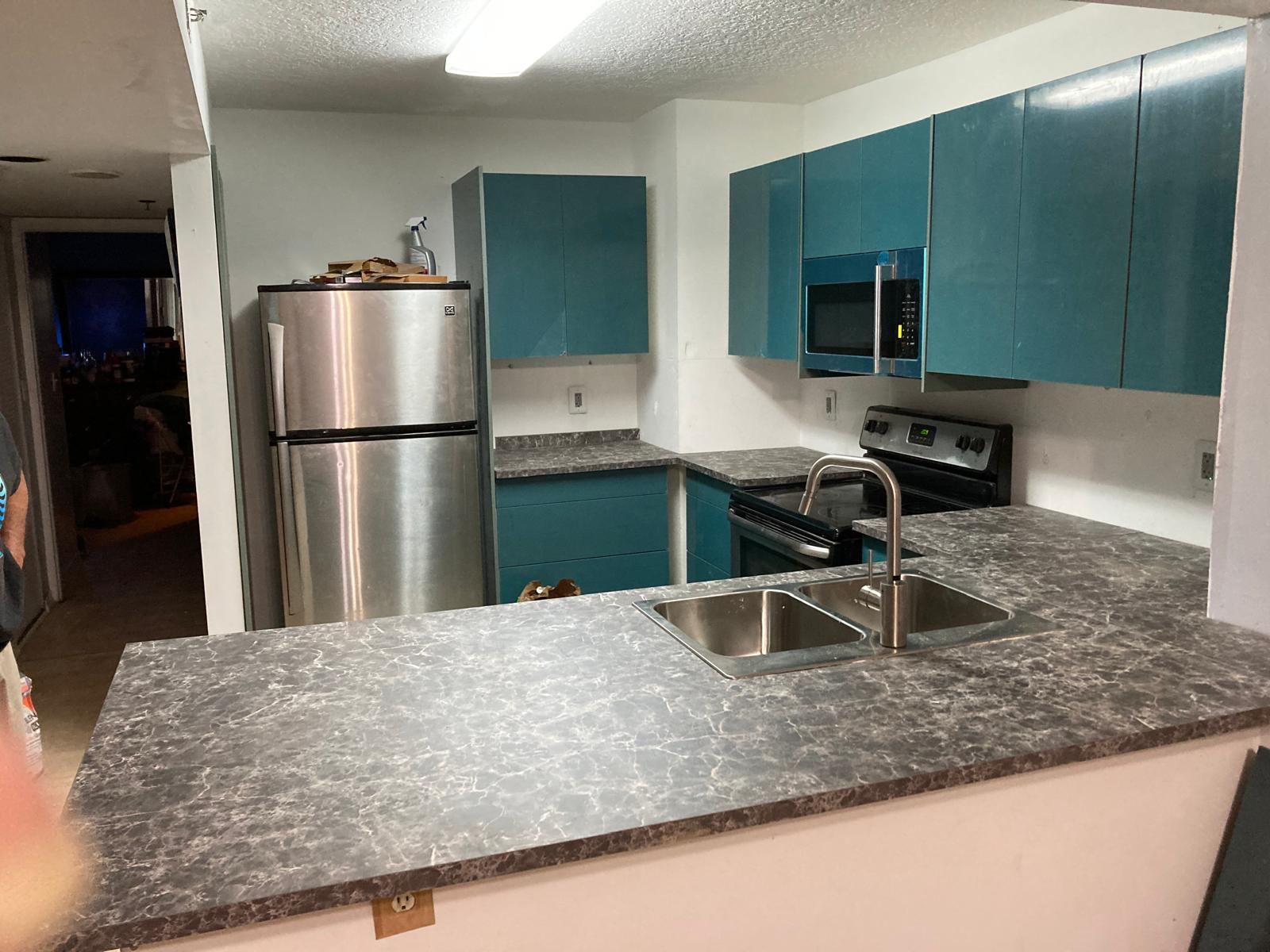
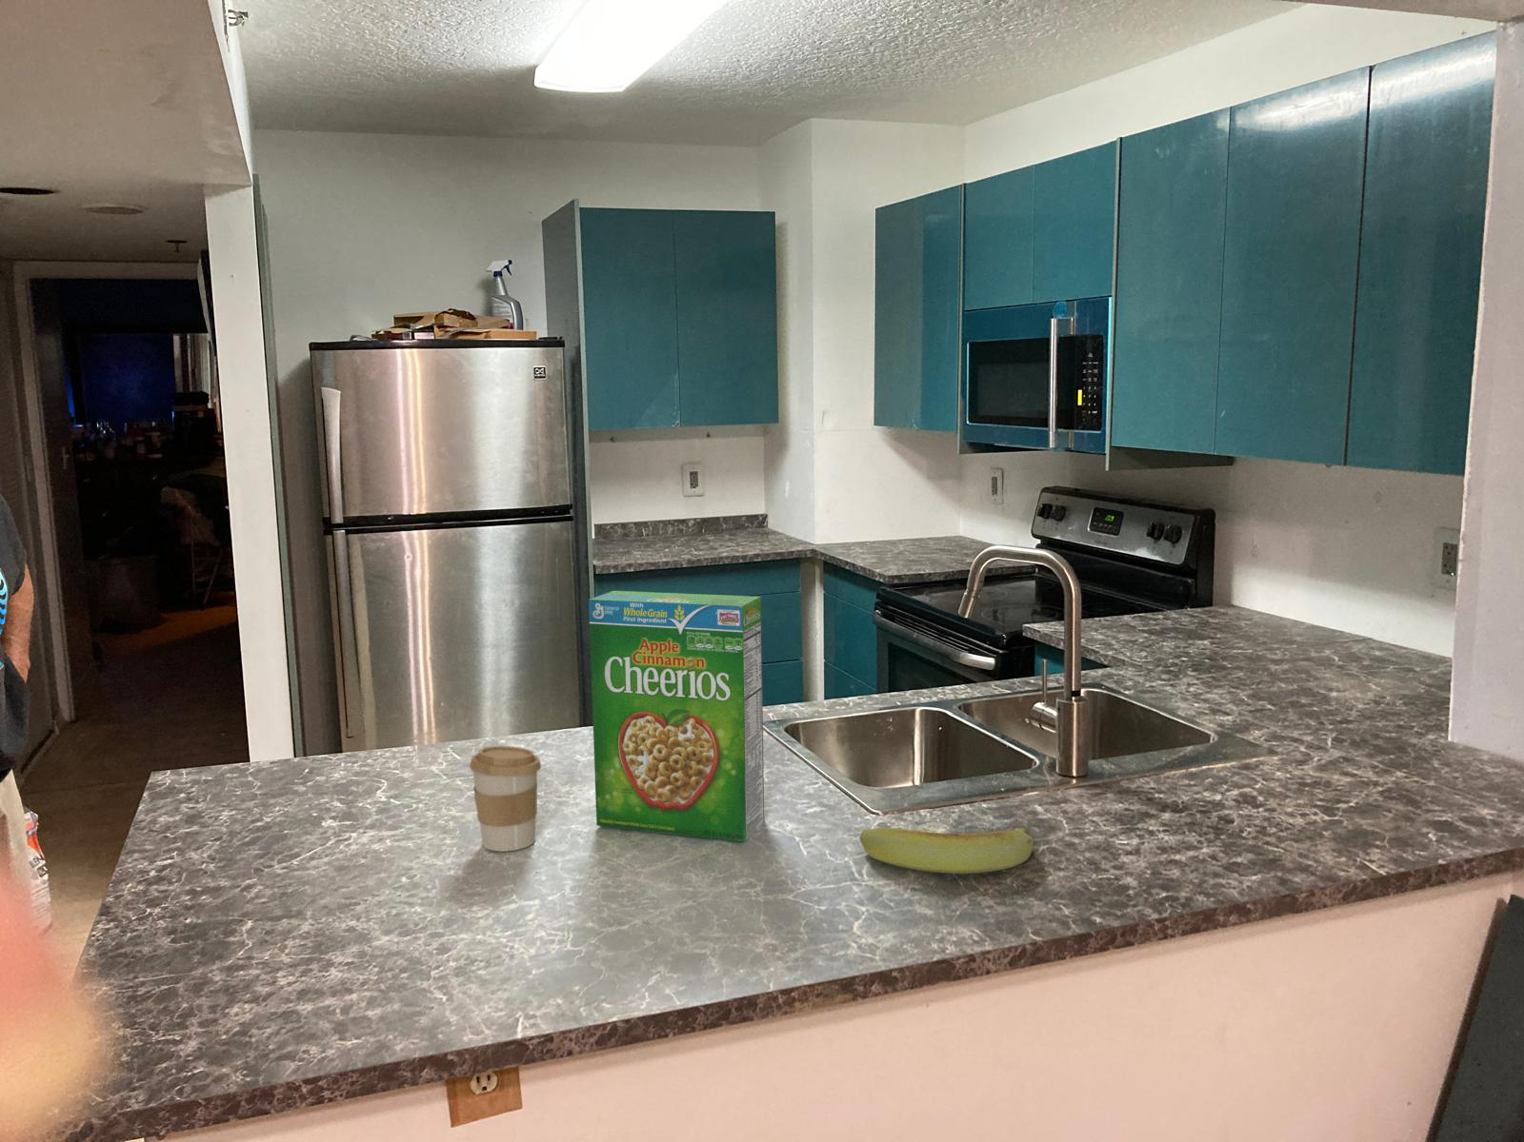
+ banana (962, 834)
+ coffee cup (506, 794)
+ cereal box (677, 711)
